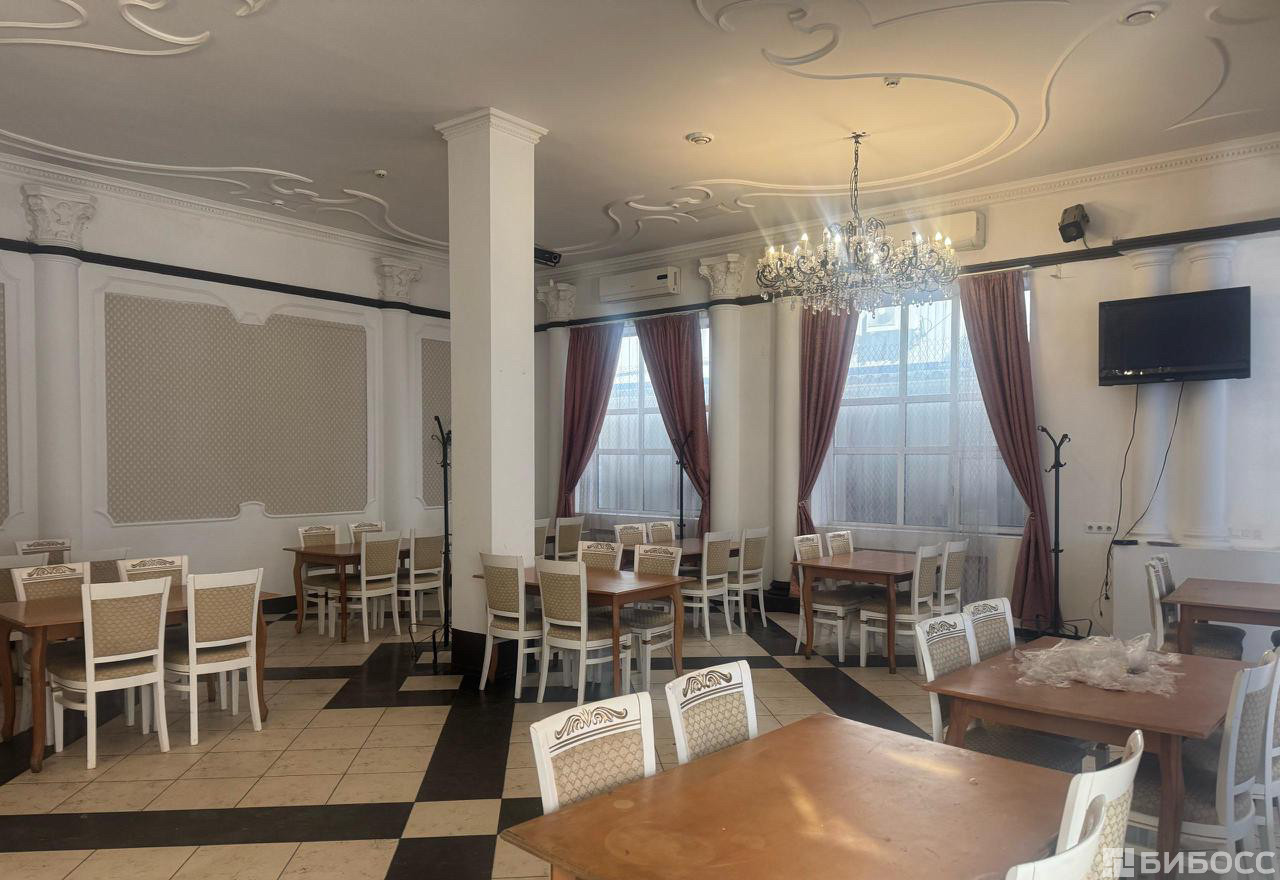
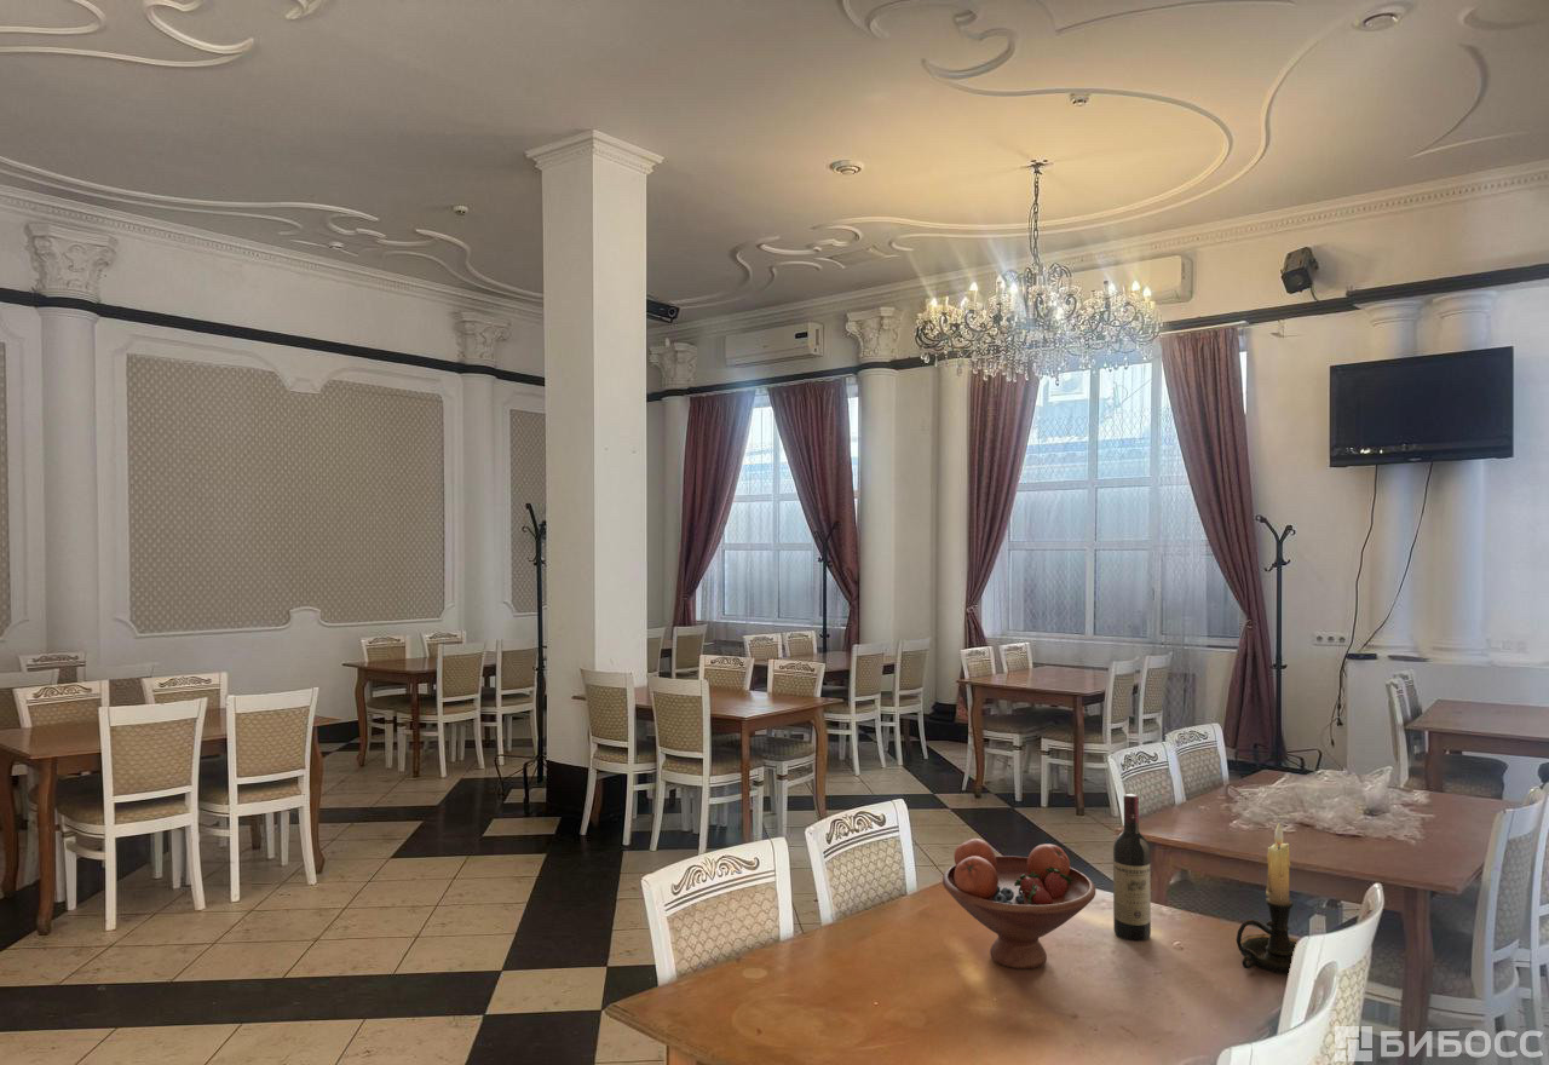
+ candle holder (1271, 893)
+ fruit bowl (1018, 904)
+ wine bottle (1131, 864)
